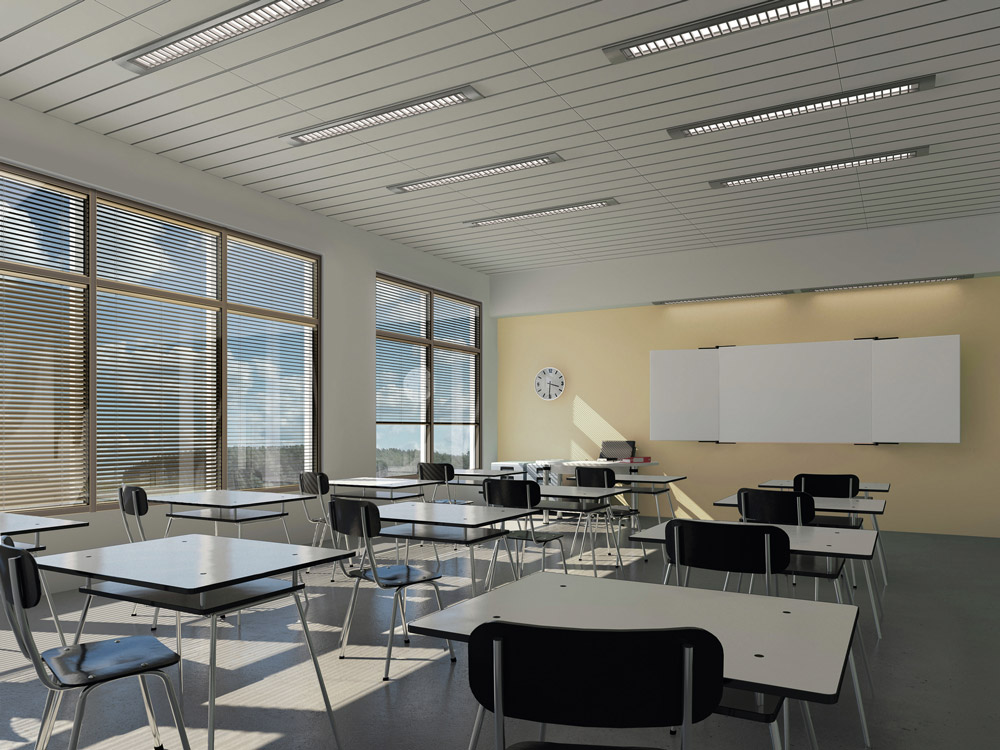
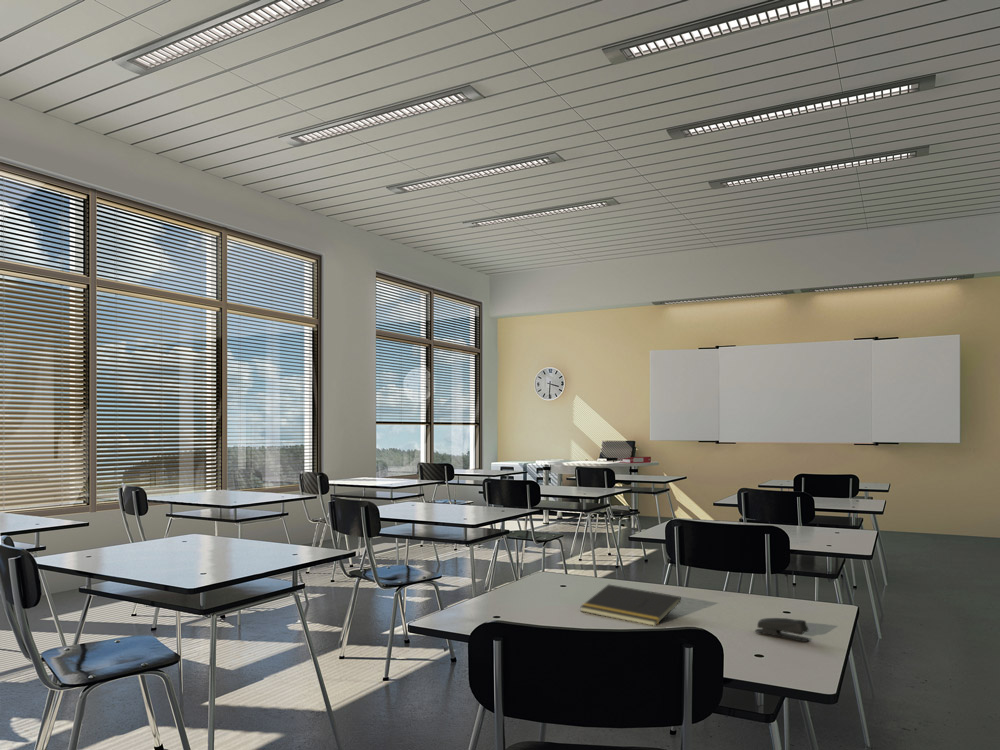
+ stapler (781, 626)
+ notepad (630, 604)
